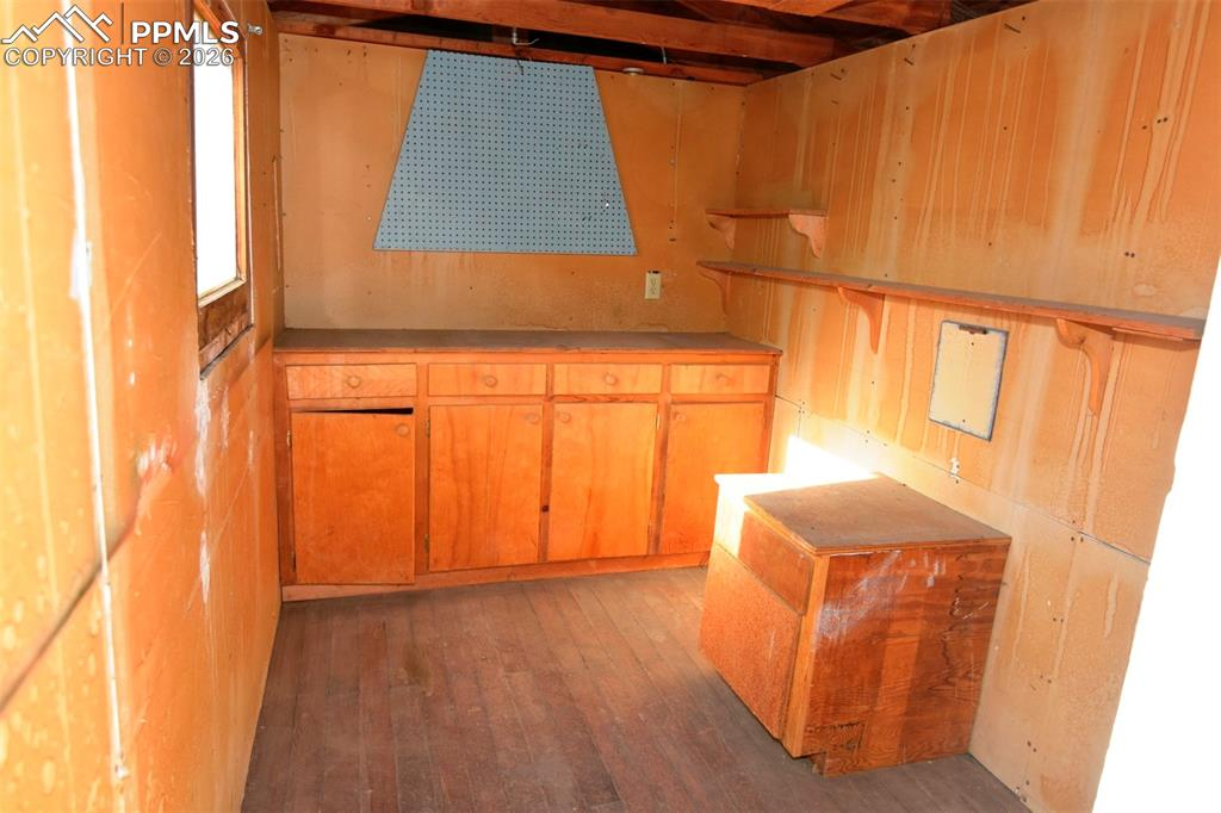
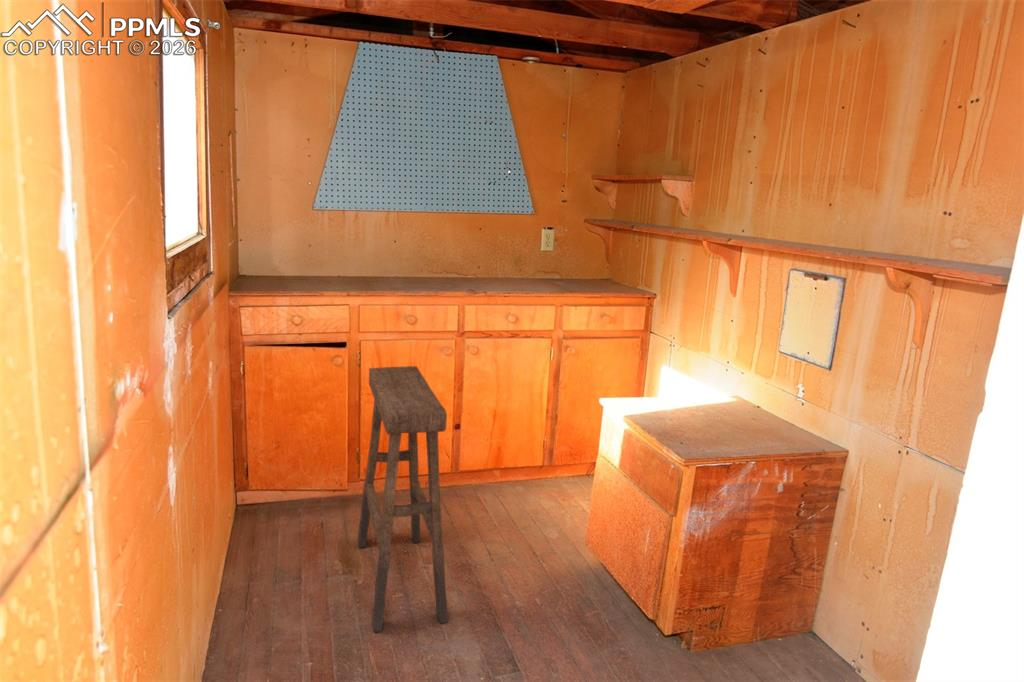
+ stool (395, 485)
